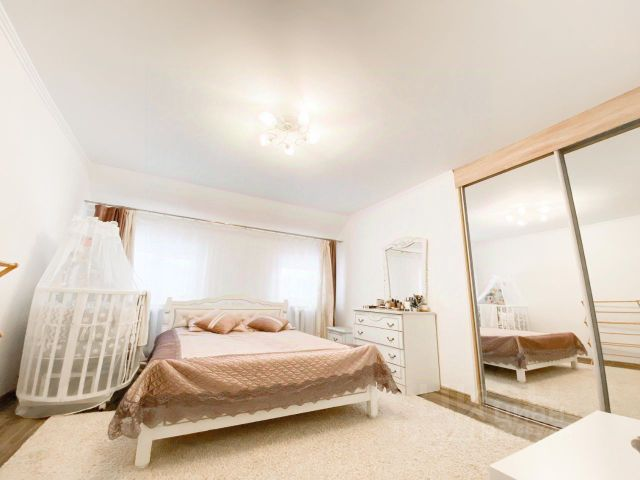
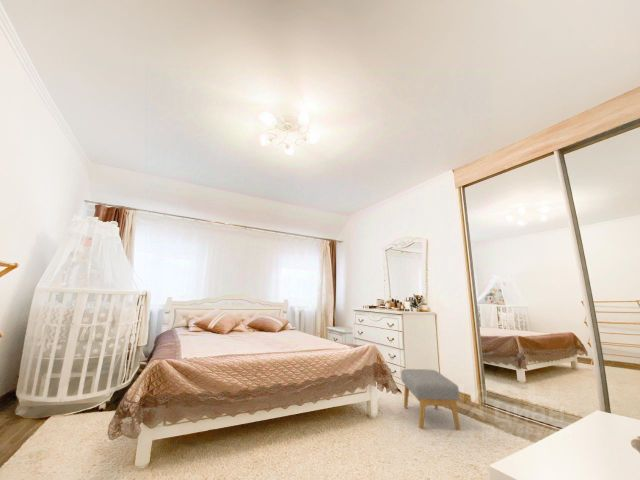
+ footstool (428, 395)
